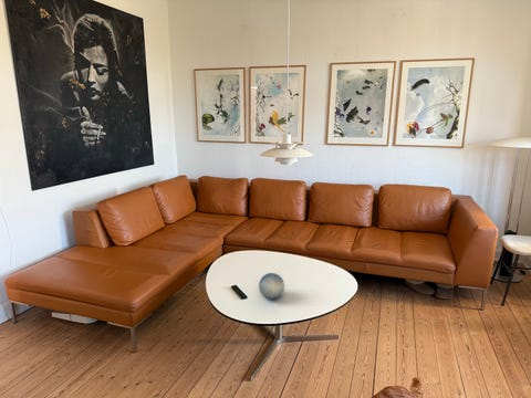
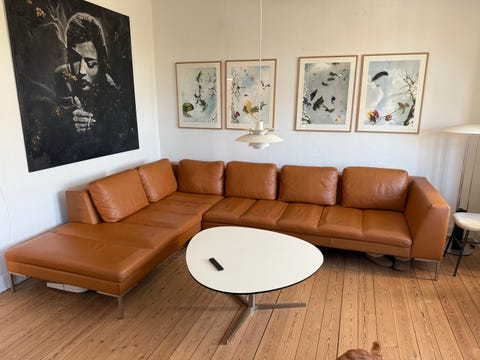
- decorative ball (271, 285)
